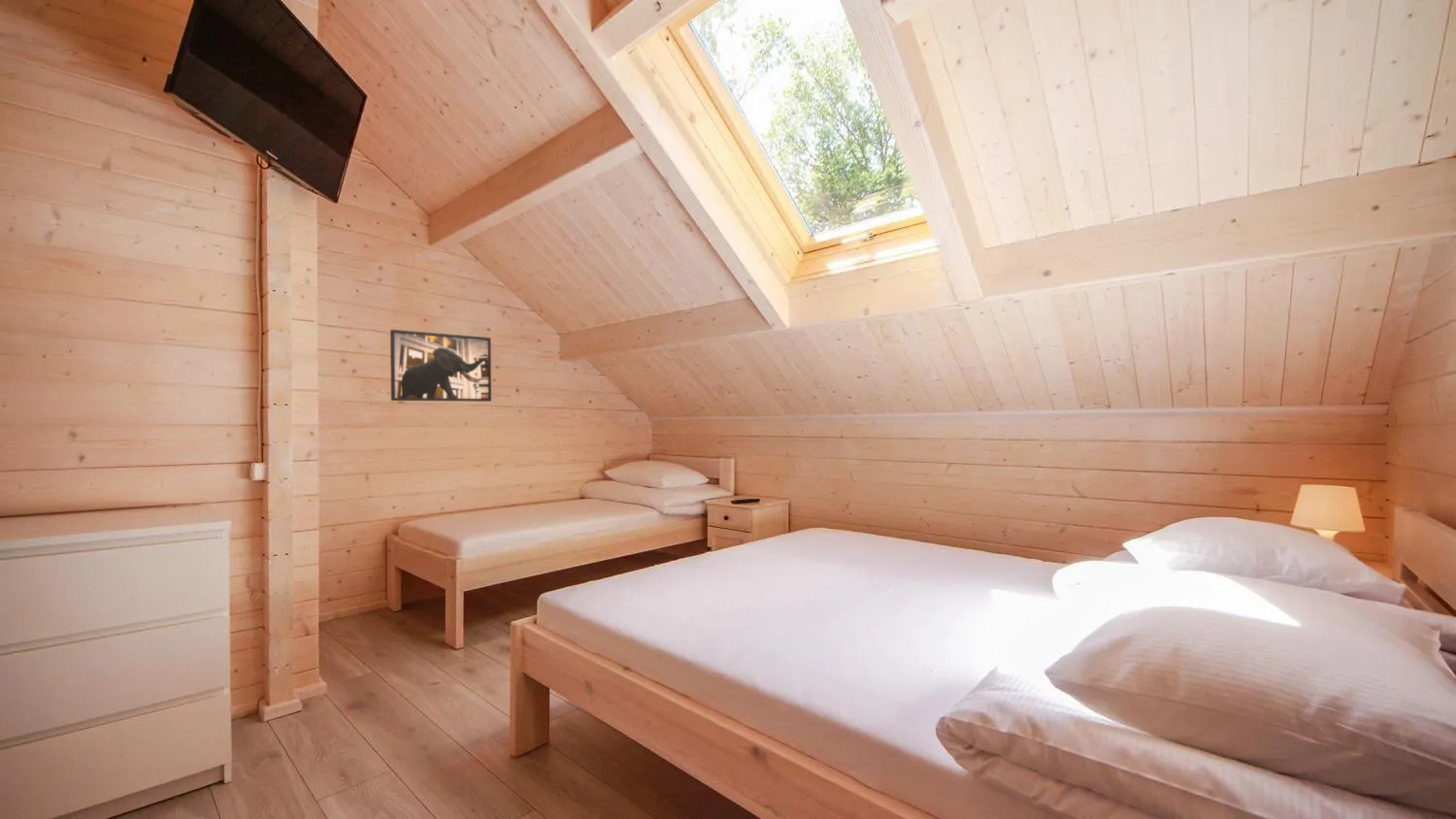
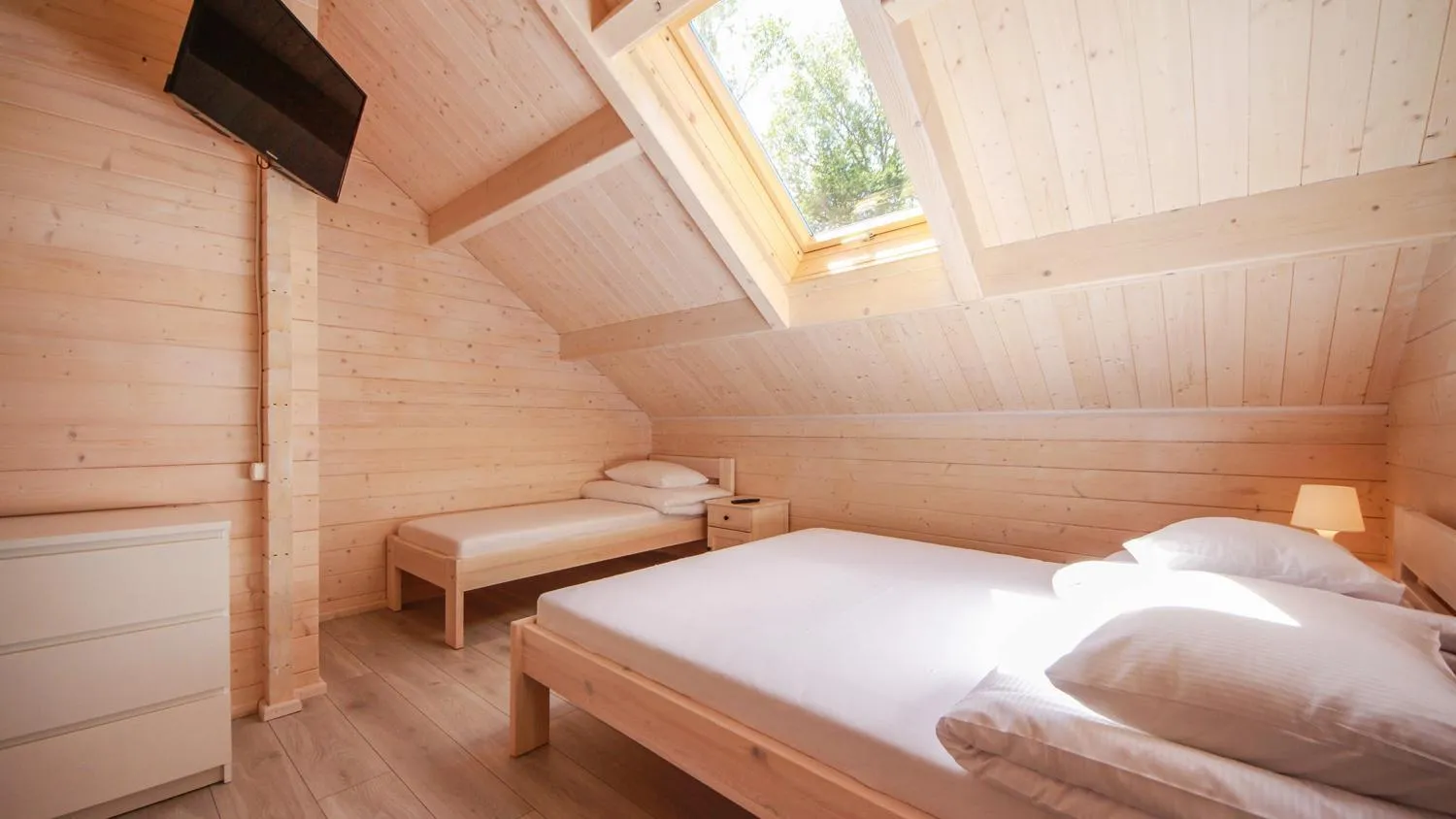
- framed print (444, 367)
